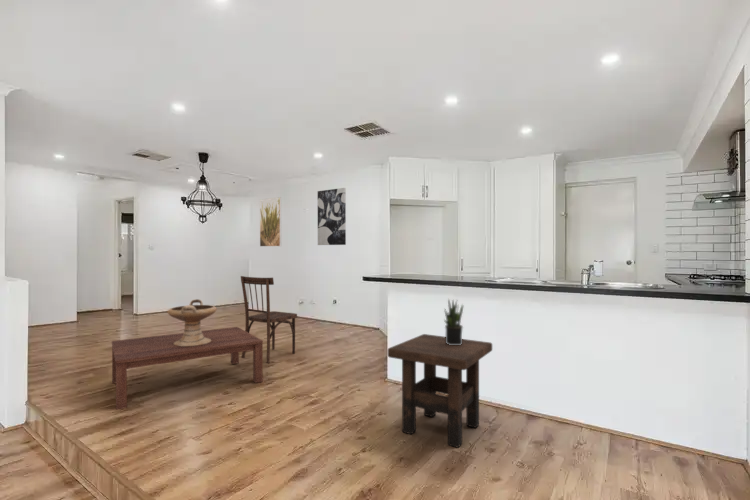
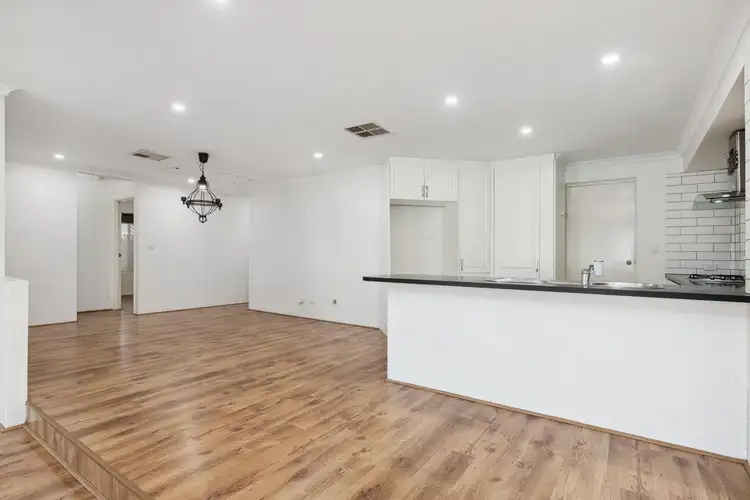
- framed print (270, 222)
- decorative bowl (192, 322)
- side table (441, 386)
- potted plant (454, 320)
- wall art (331, 217)
- dining chair (270, 315)
- coffee table (187, 359)
